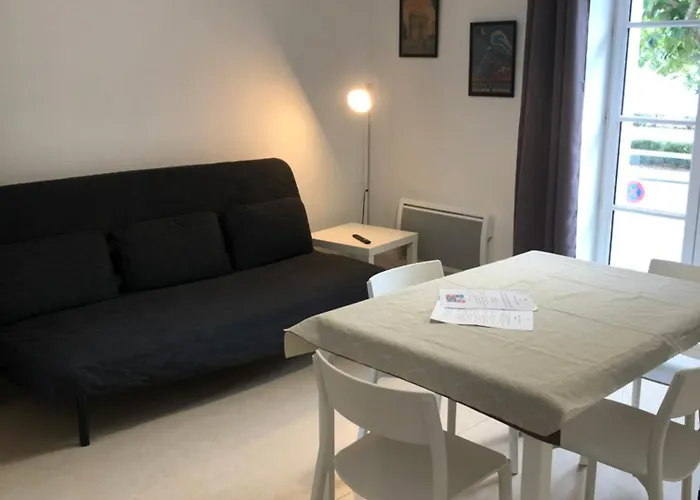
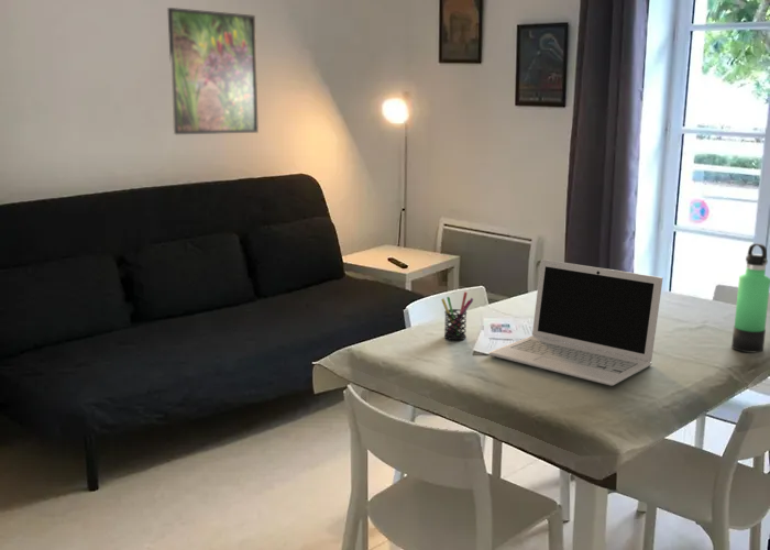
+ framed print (215, 73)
+ thermos bottle (752, 296)
+ laptop (573, 317)
+ pen holder (455, 315)
